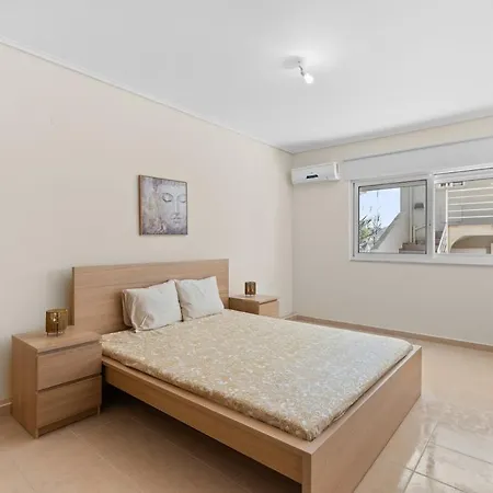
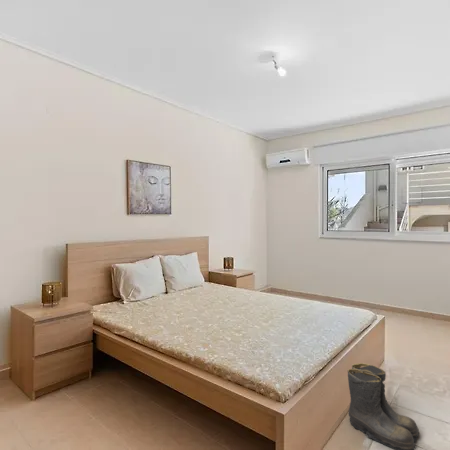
+ boots (381, 402)
